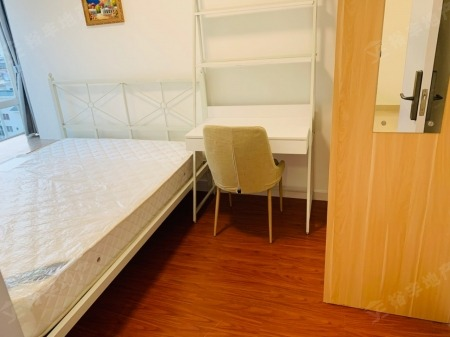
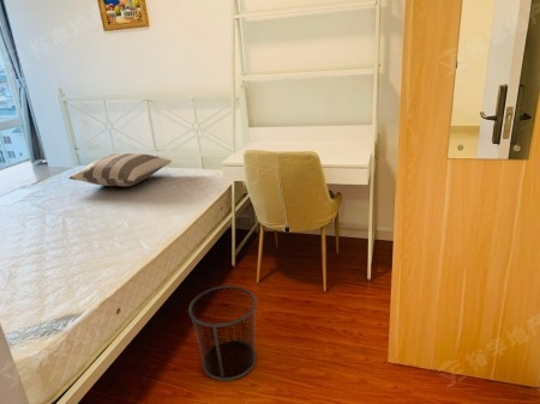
+ pillow (122, 168)
+ waste bin (226, 333)
